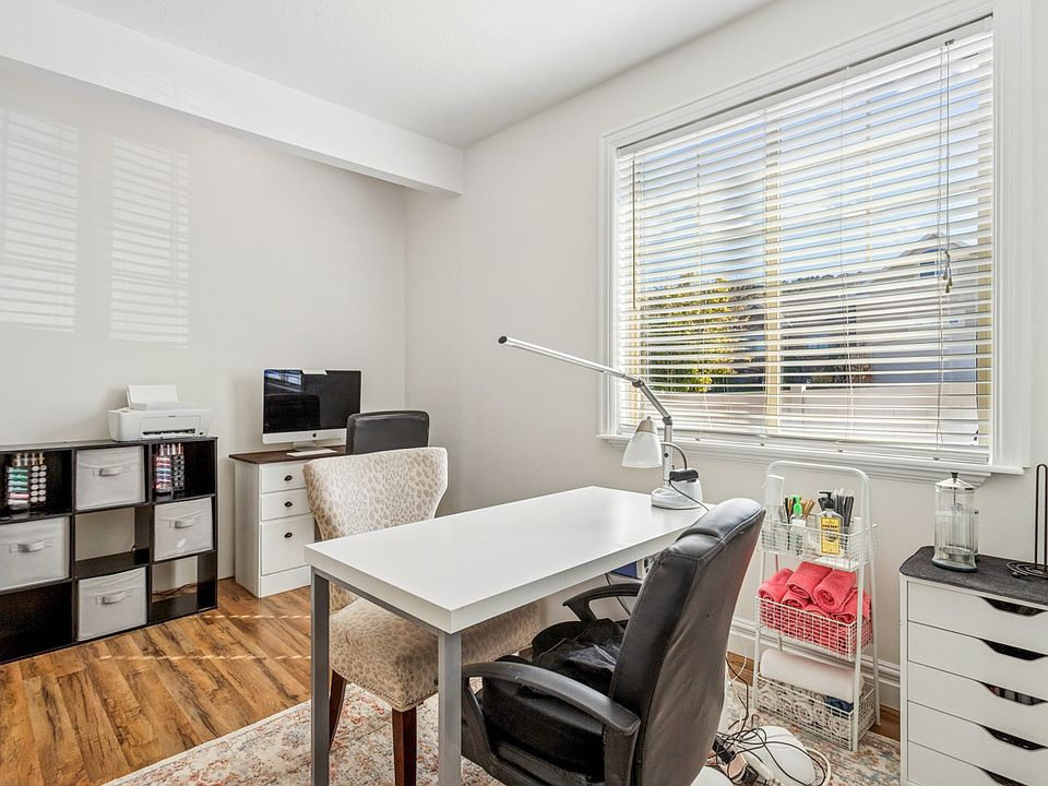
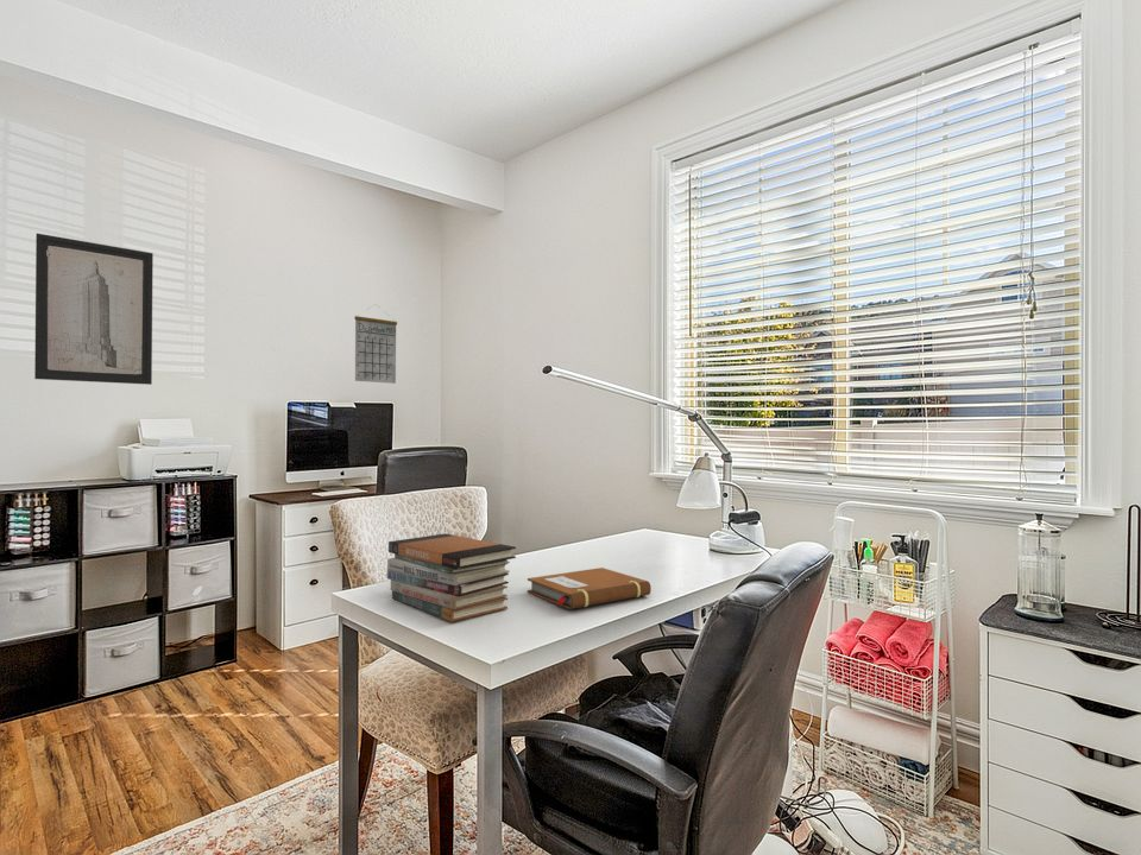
+ calendar (376, 342)
+ wall art (96, 312)
+ book stack (448, 572)
+ notebook (586, 587)
